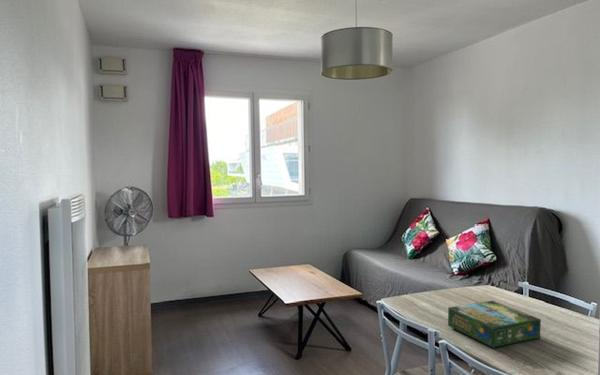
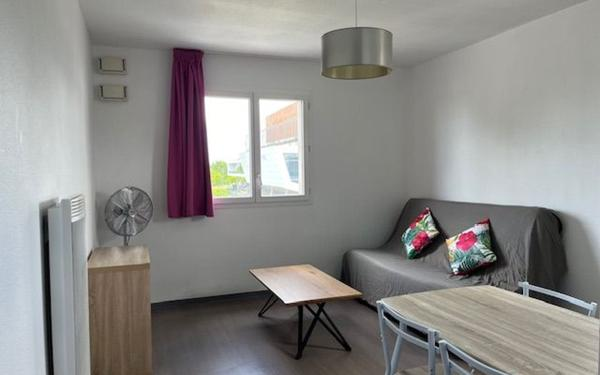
- board game (492, 322)
